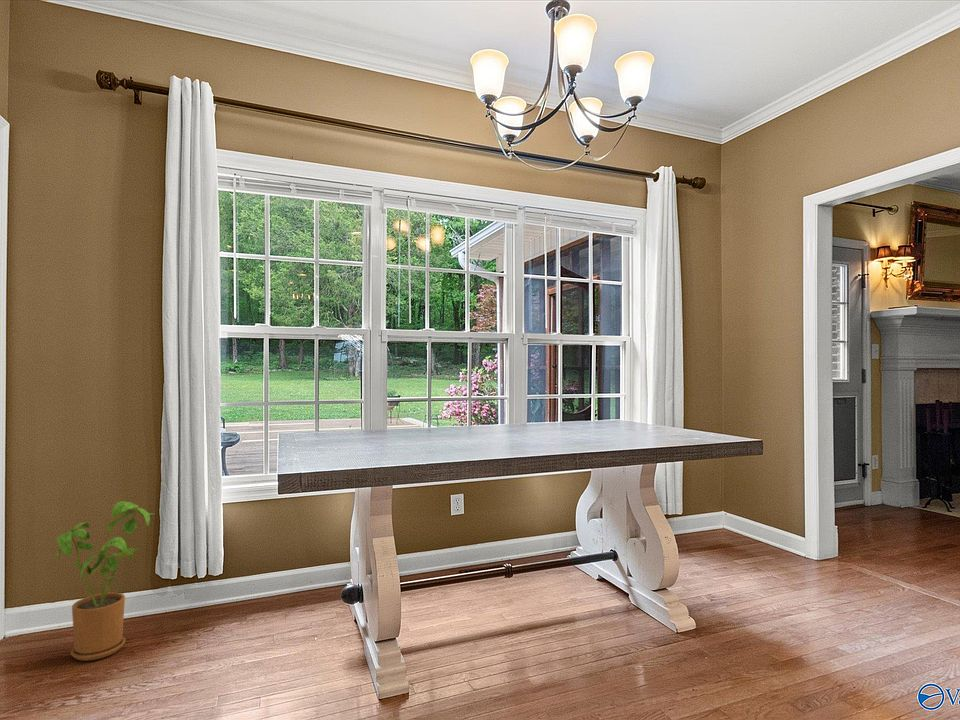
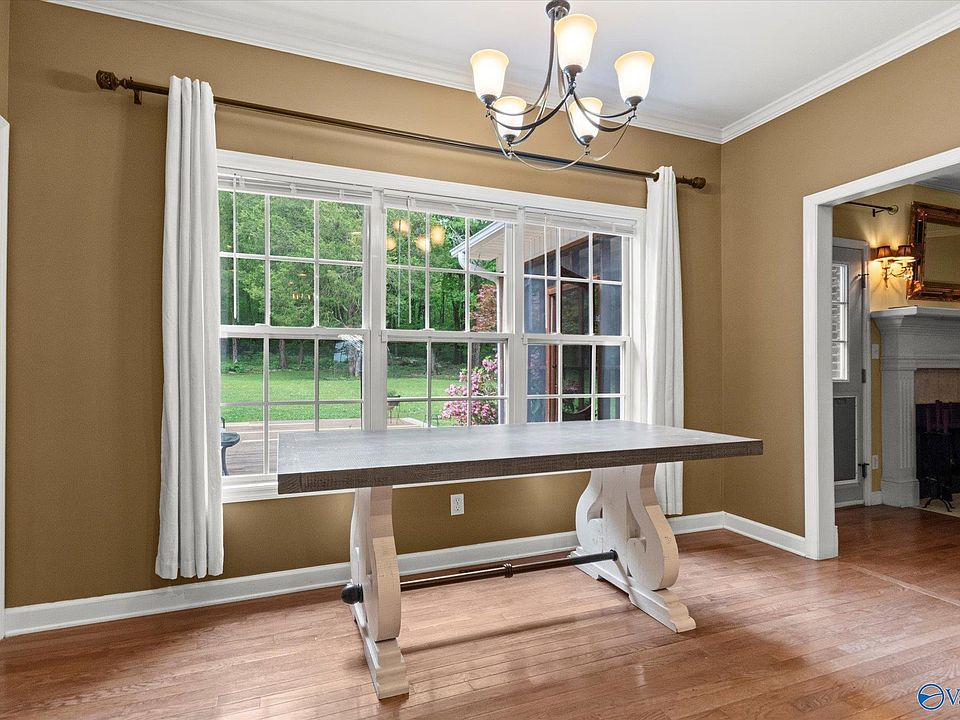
- house plant (103, 578)
